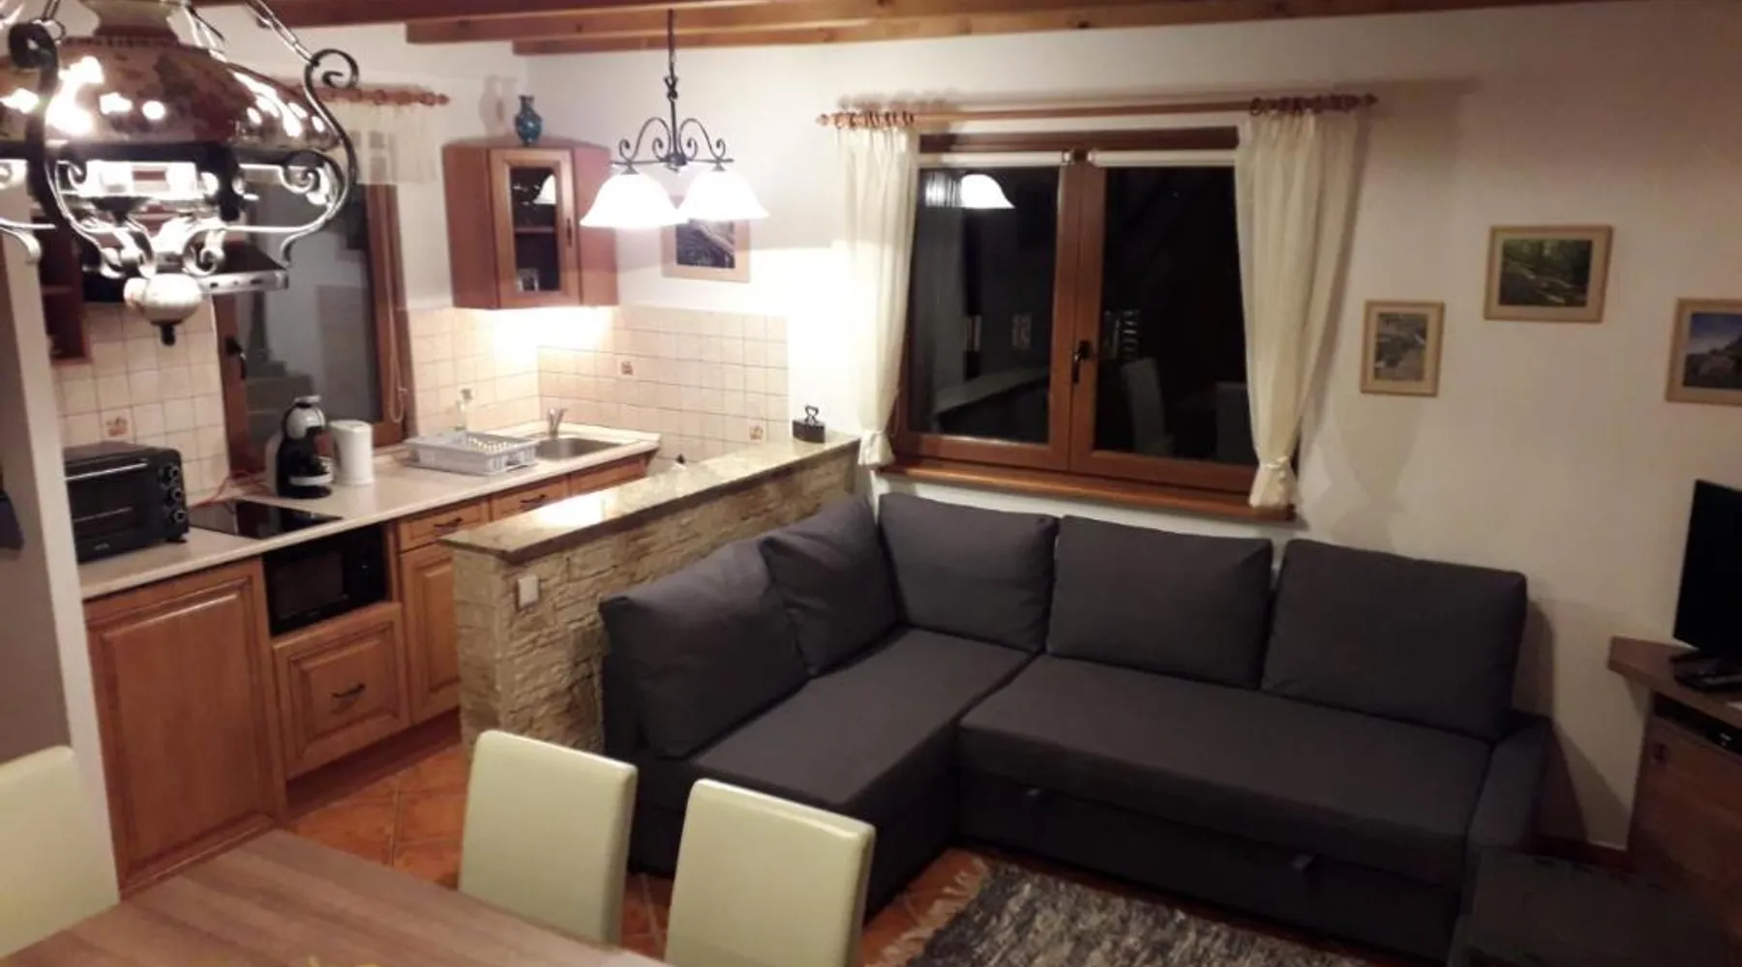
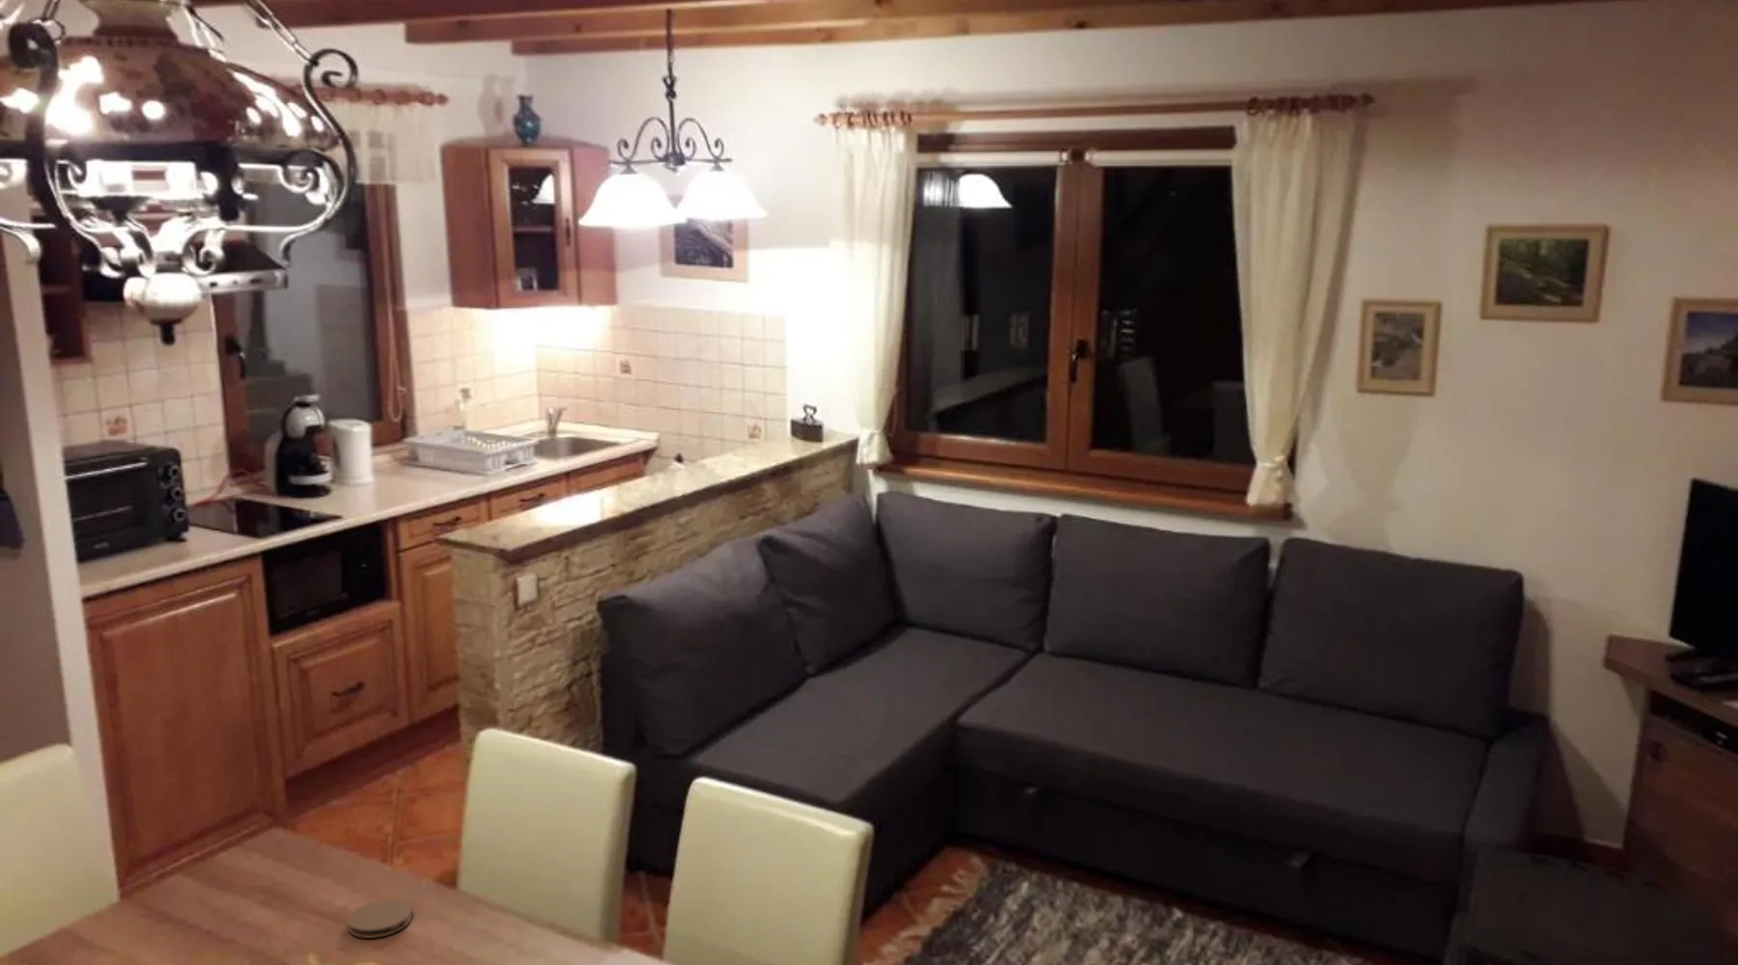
+ coaster (379, 917)
